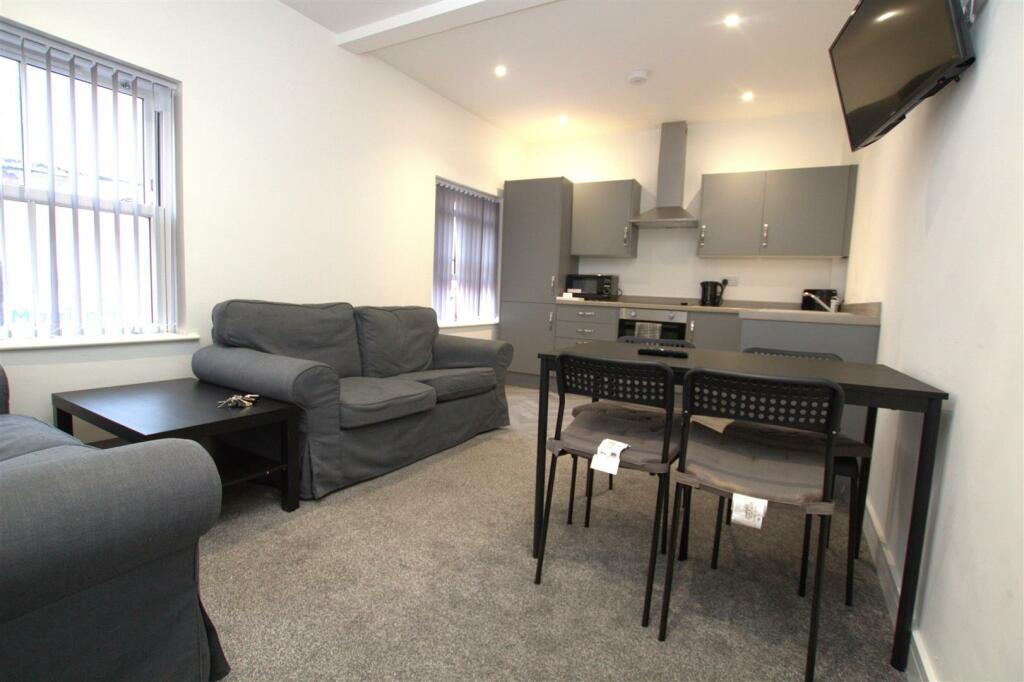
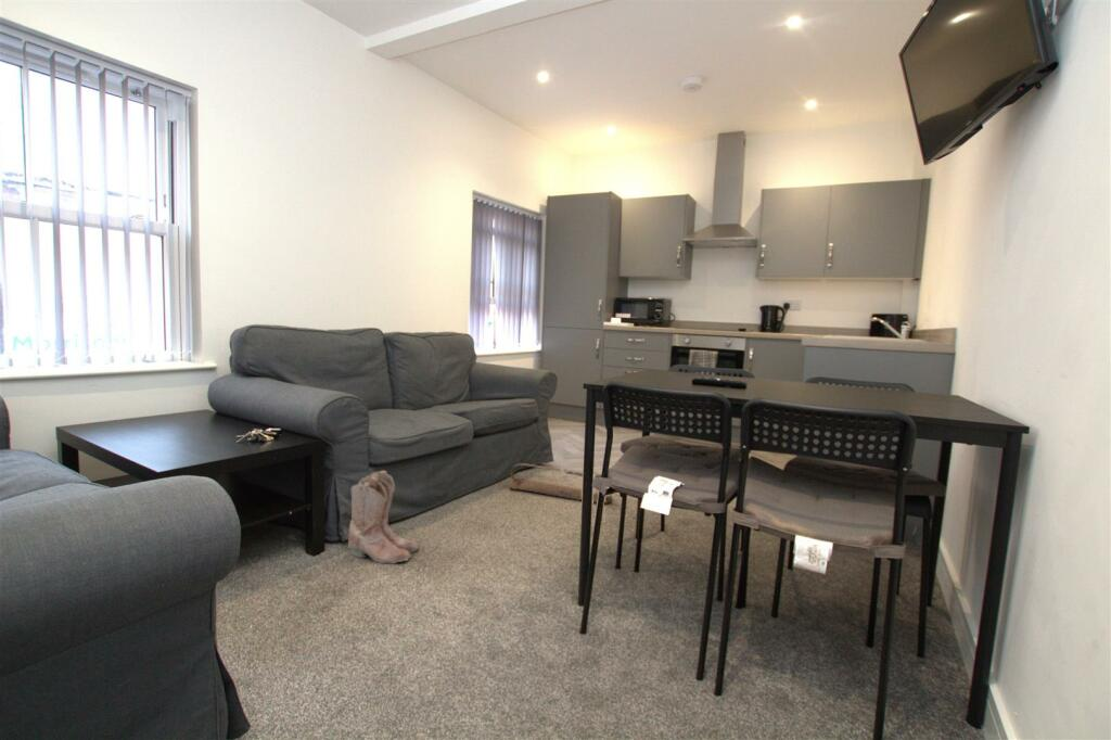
+ bag (566, 486)
+ boots (385, 513)
